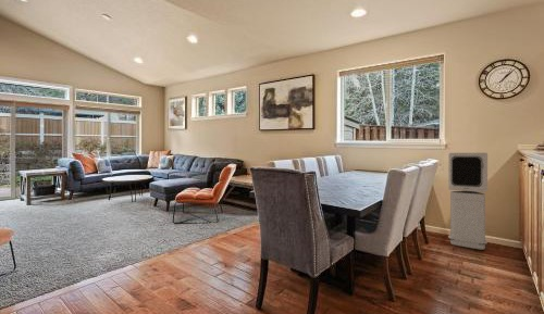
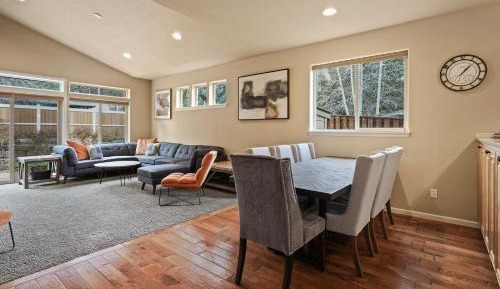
- air purifier (468, 198)
